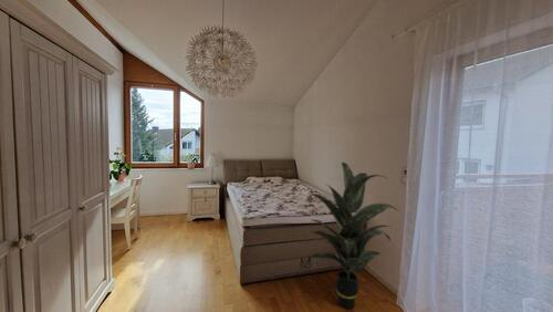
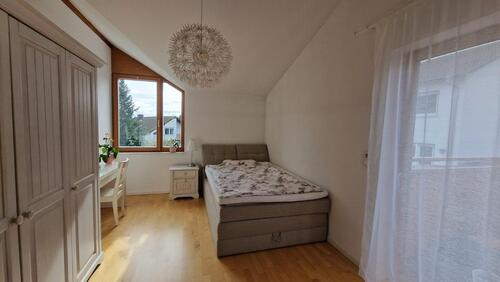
- indoor plant (349, 232)
